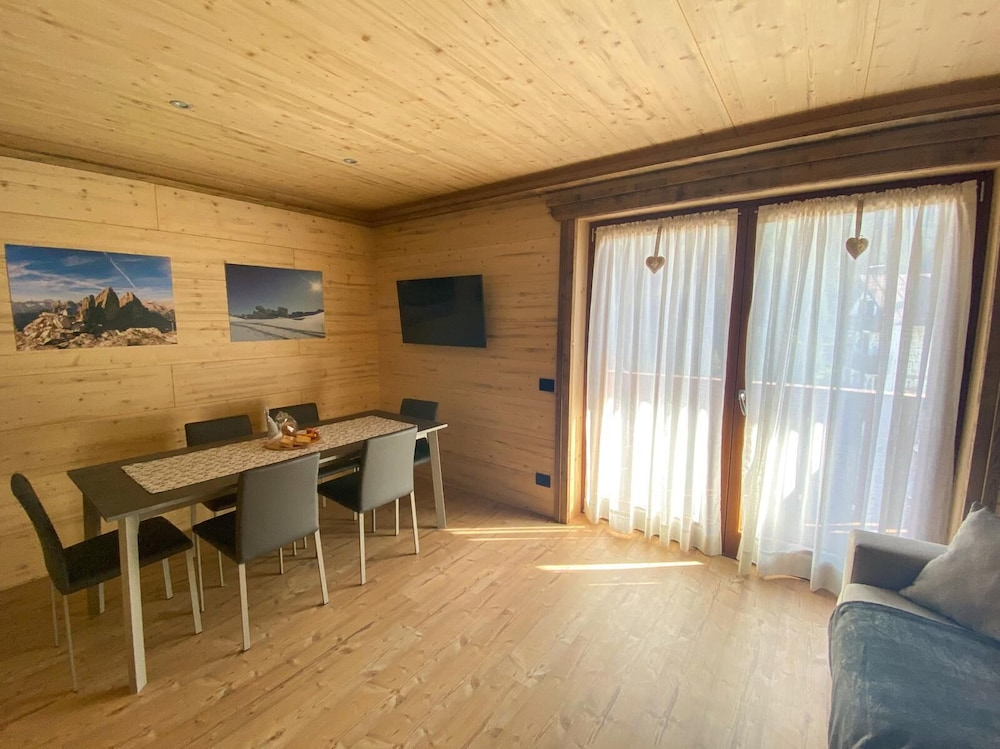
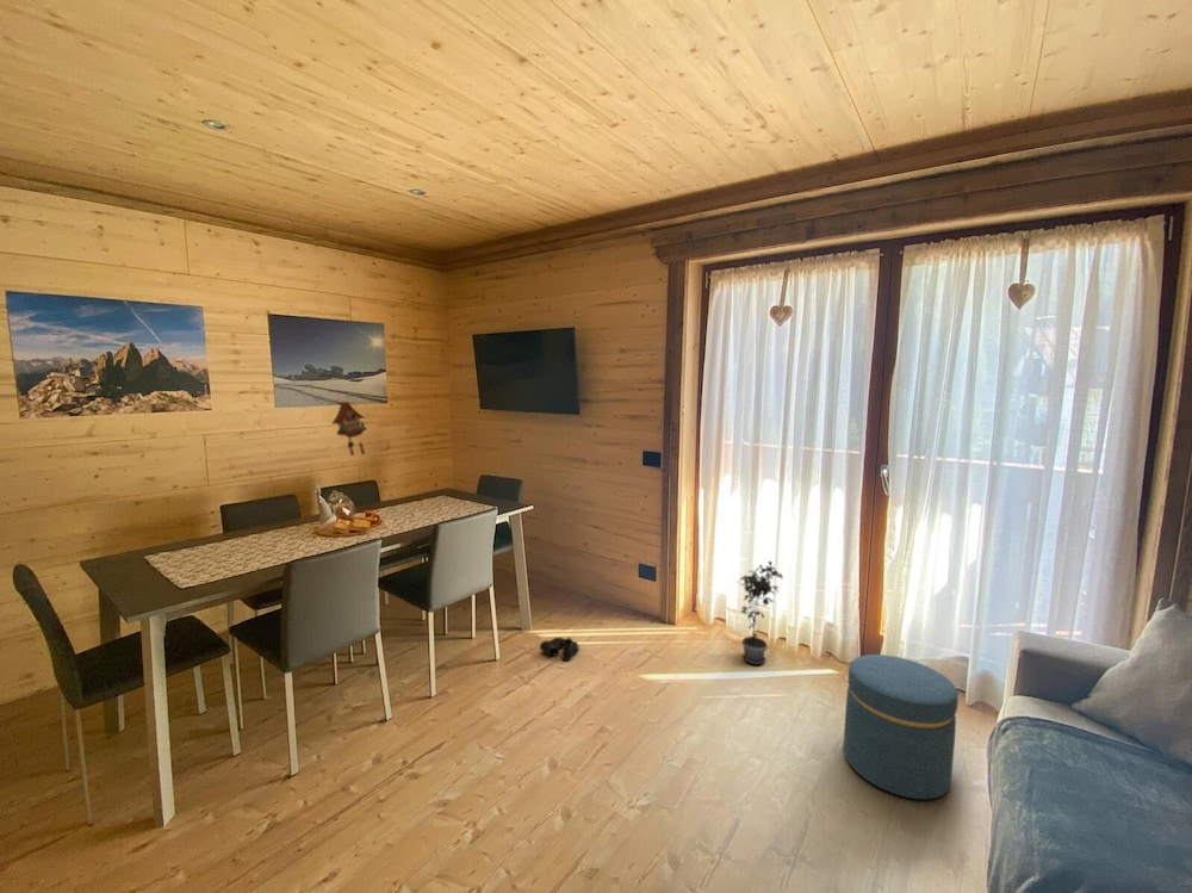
+ potted plant (756, 612)
+ ottoman (898, 719)
+ cuckoo clock (349, 428)
+ boots (558, 643)
